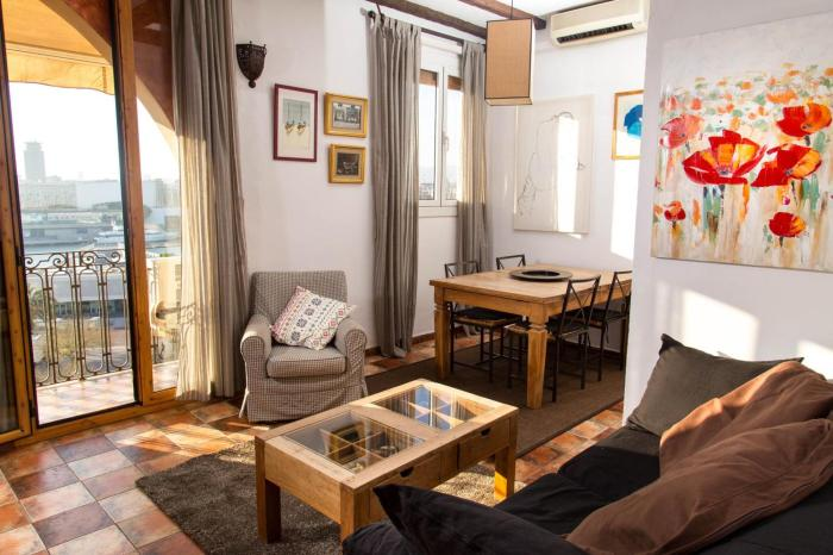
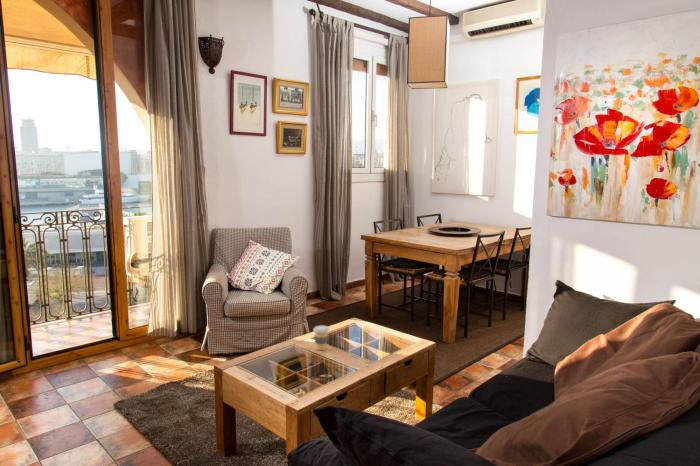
+ coffee cup (321, 338)
